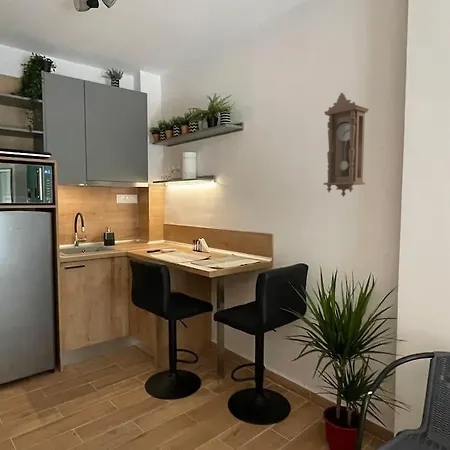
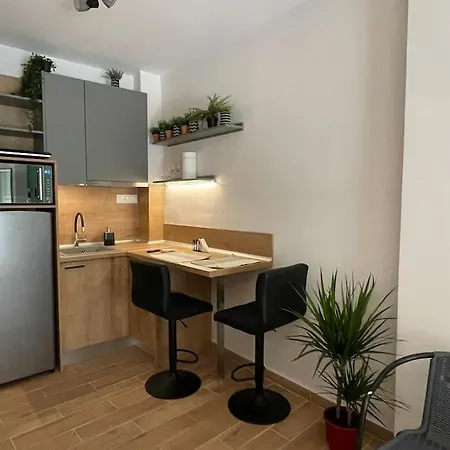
- pendulum clock (345, 145)
